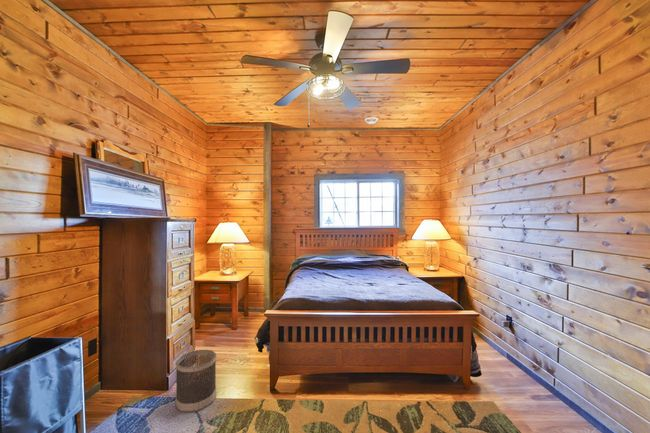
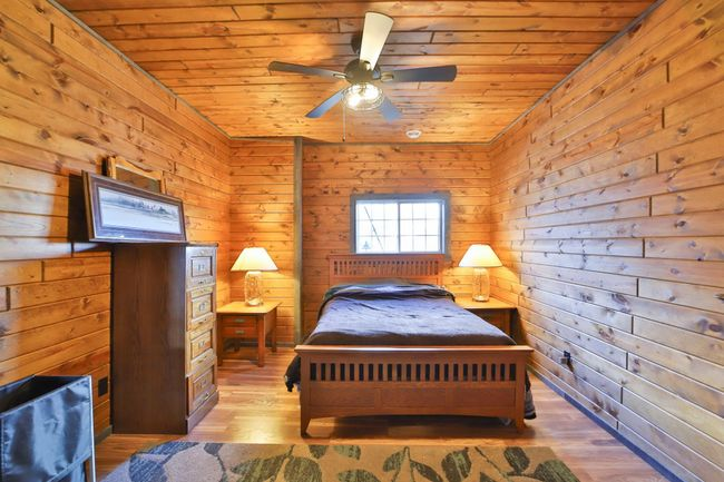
- wastebasket (196, 379)
